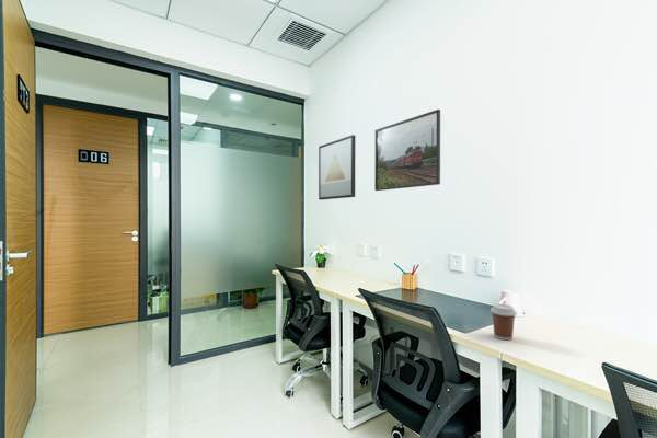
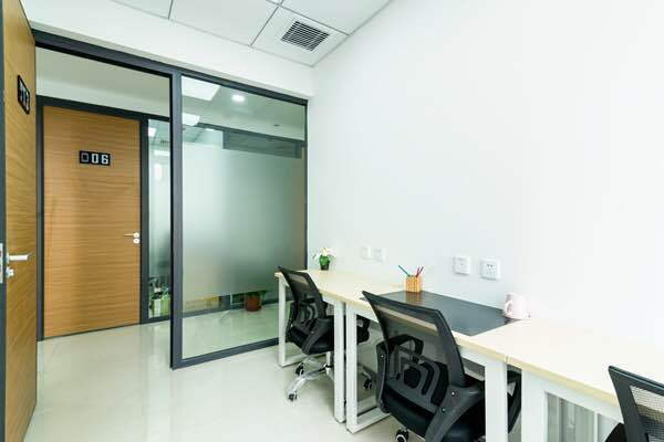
- wall art (335, 170)
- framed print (404, 154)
- coffee cup (503, 321)
